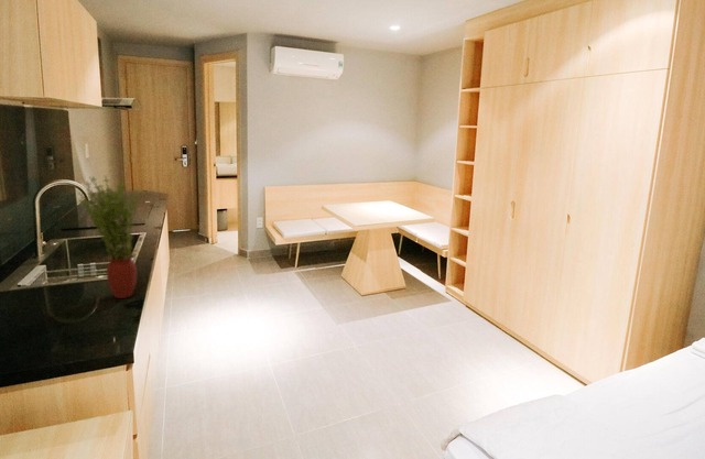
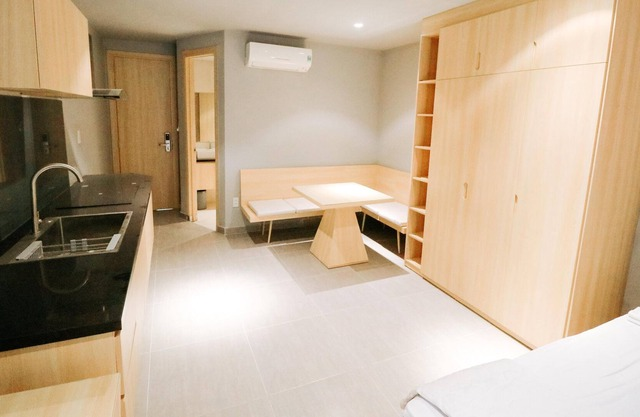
- potted plant (111, 239)
